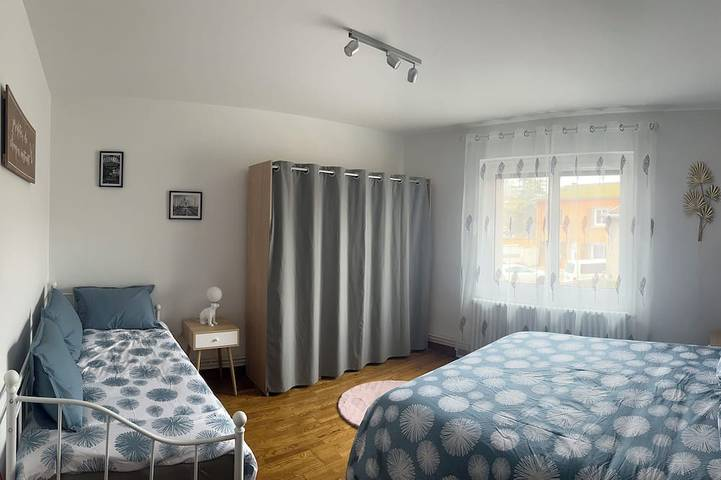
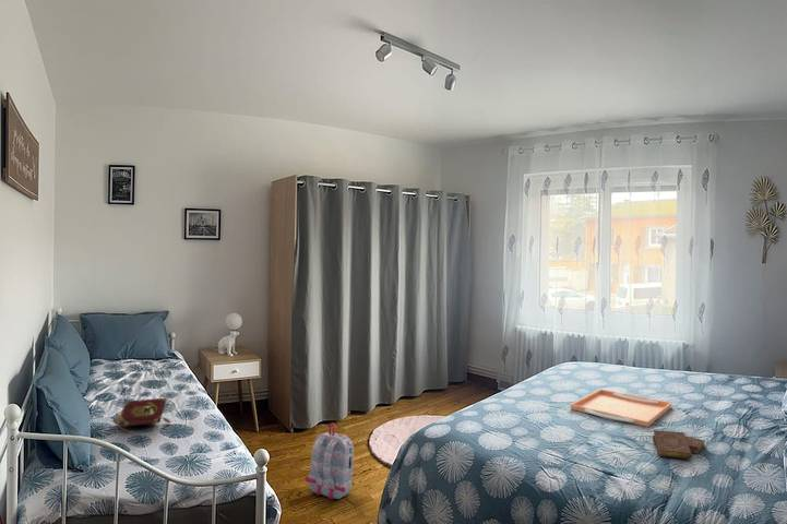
+ serving tray (621, 405)
+ backpack (330, 458)
+ book (139, 409)
+ book (673, 442)
